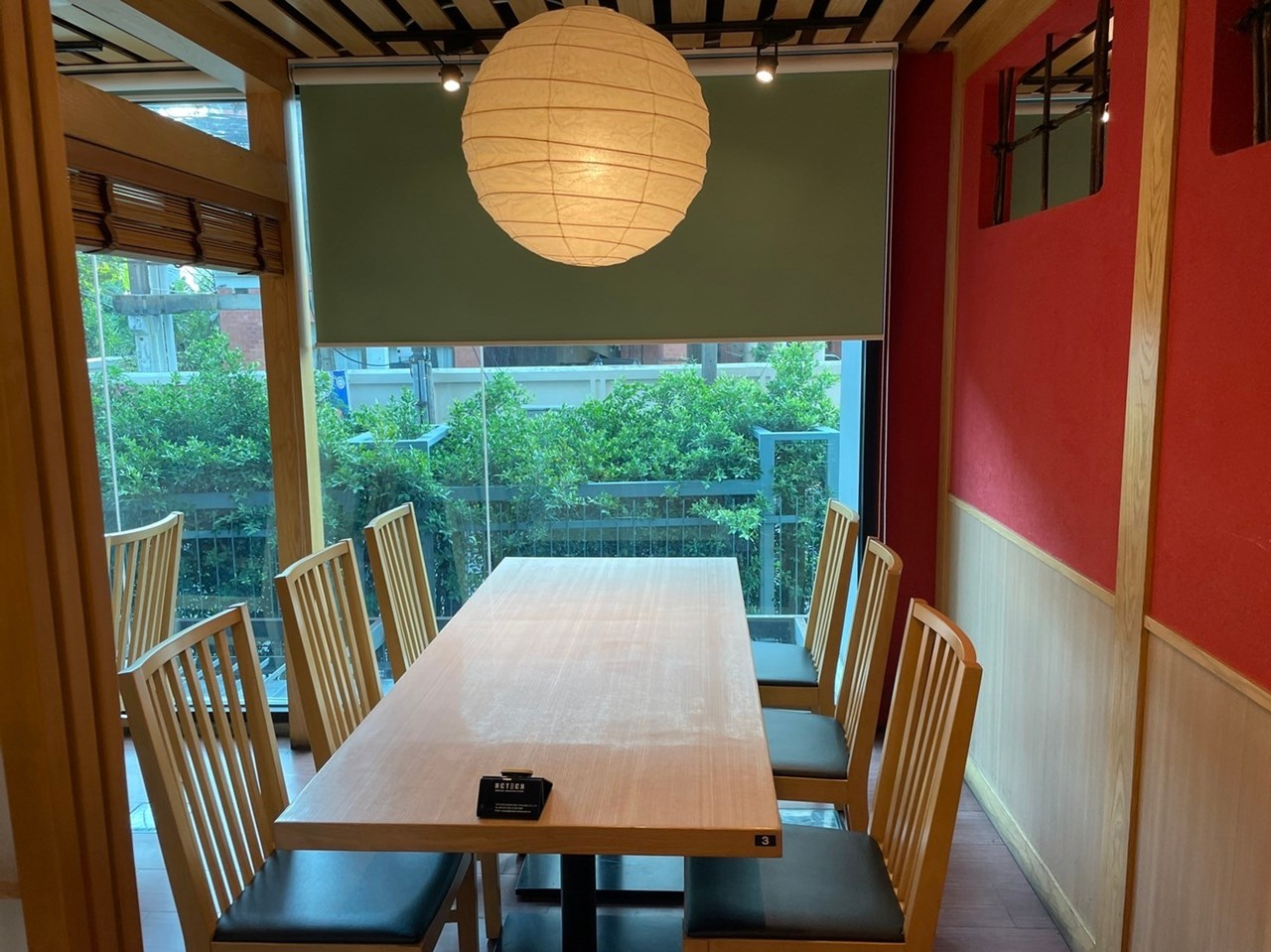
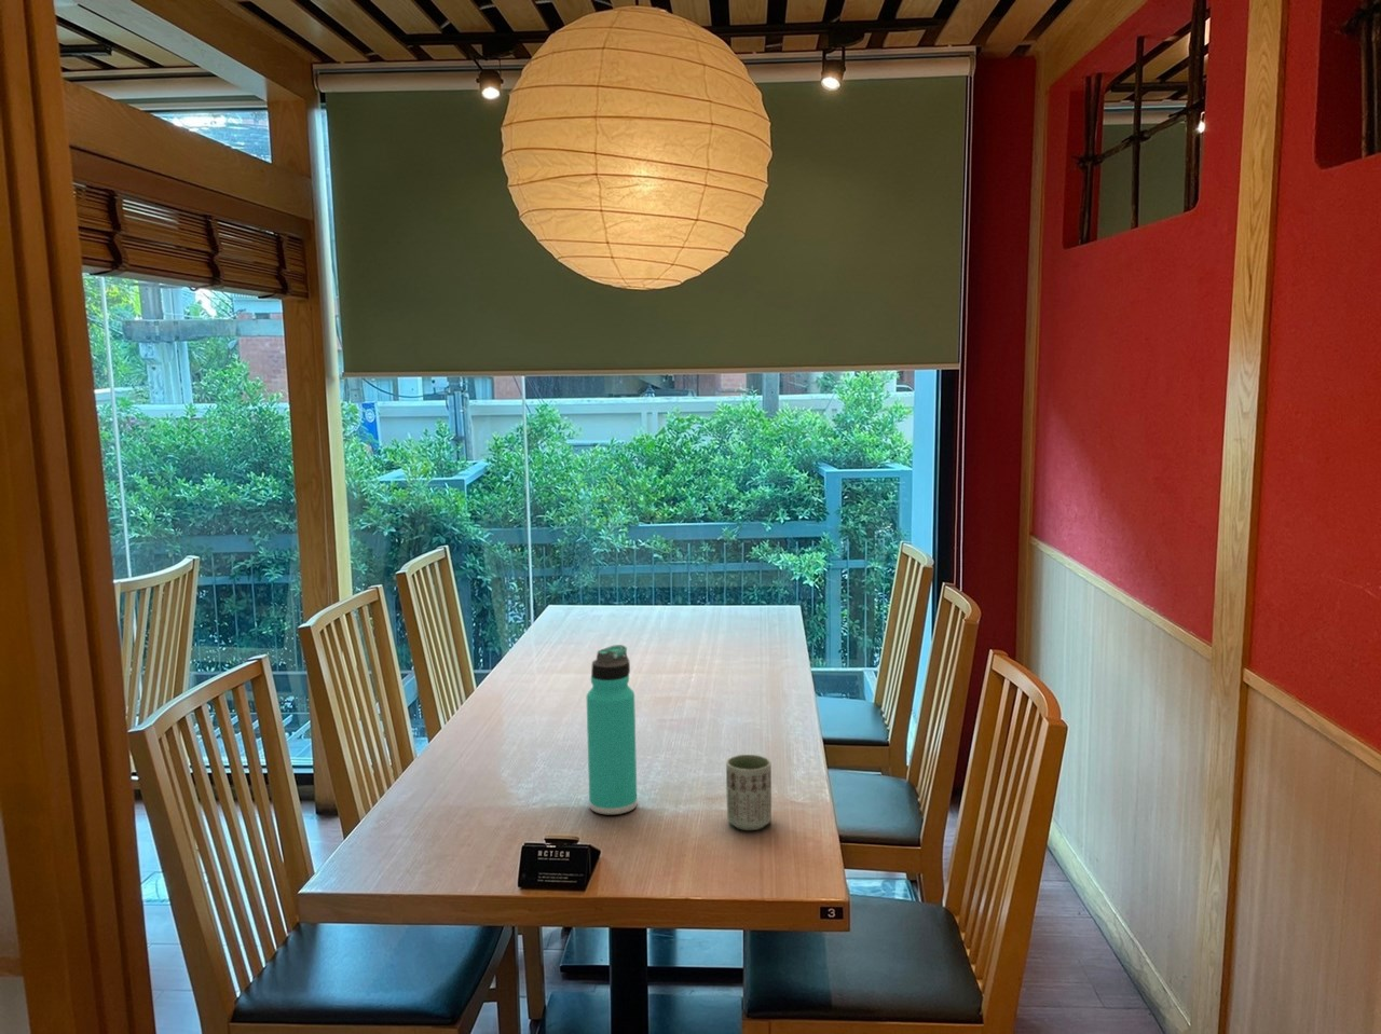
+ cup (749, 793)
+ thermos bottle (611, 728)
